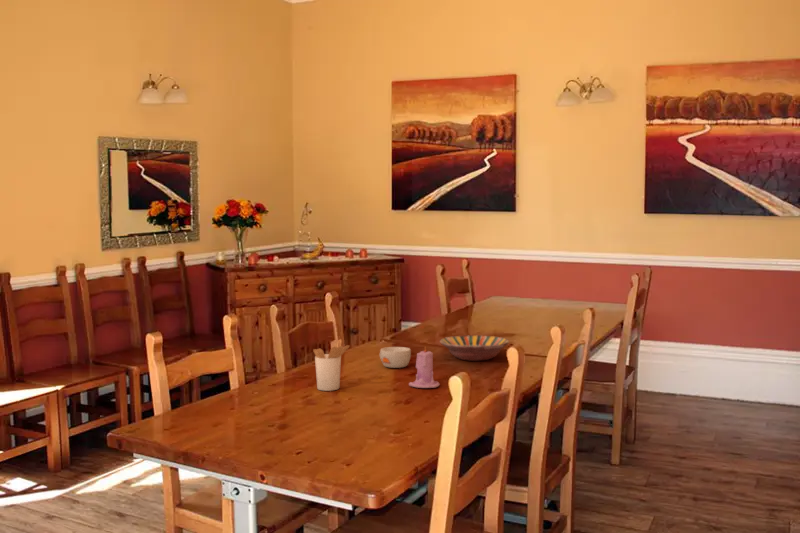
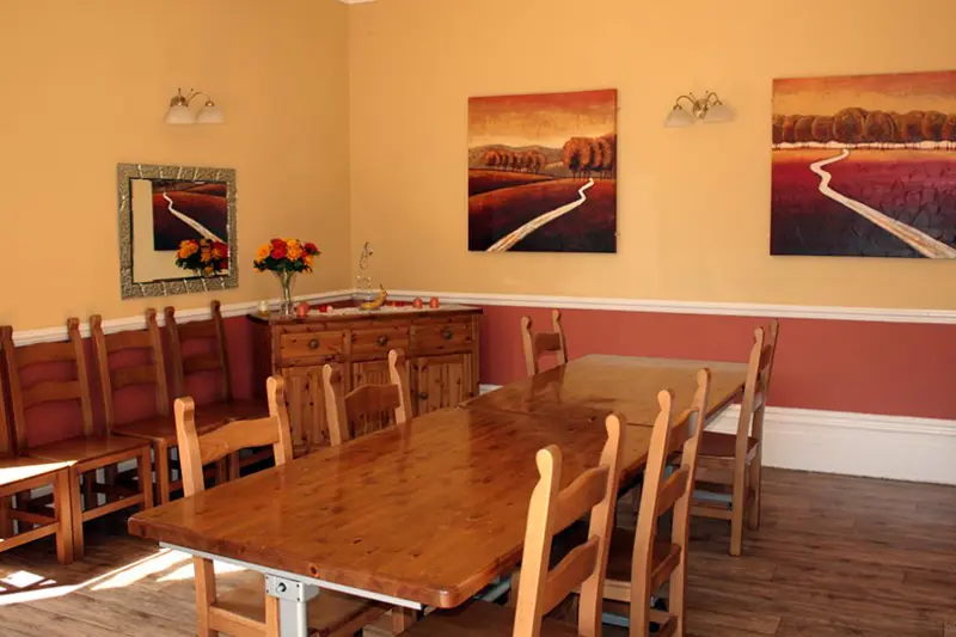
- serving bowl (474, 349)
- bowl (393, 357)
- candle (425, 365)
- utensil holder (332, 365)
